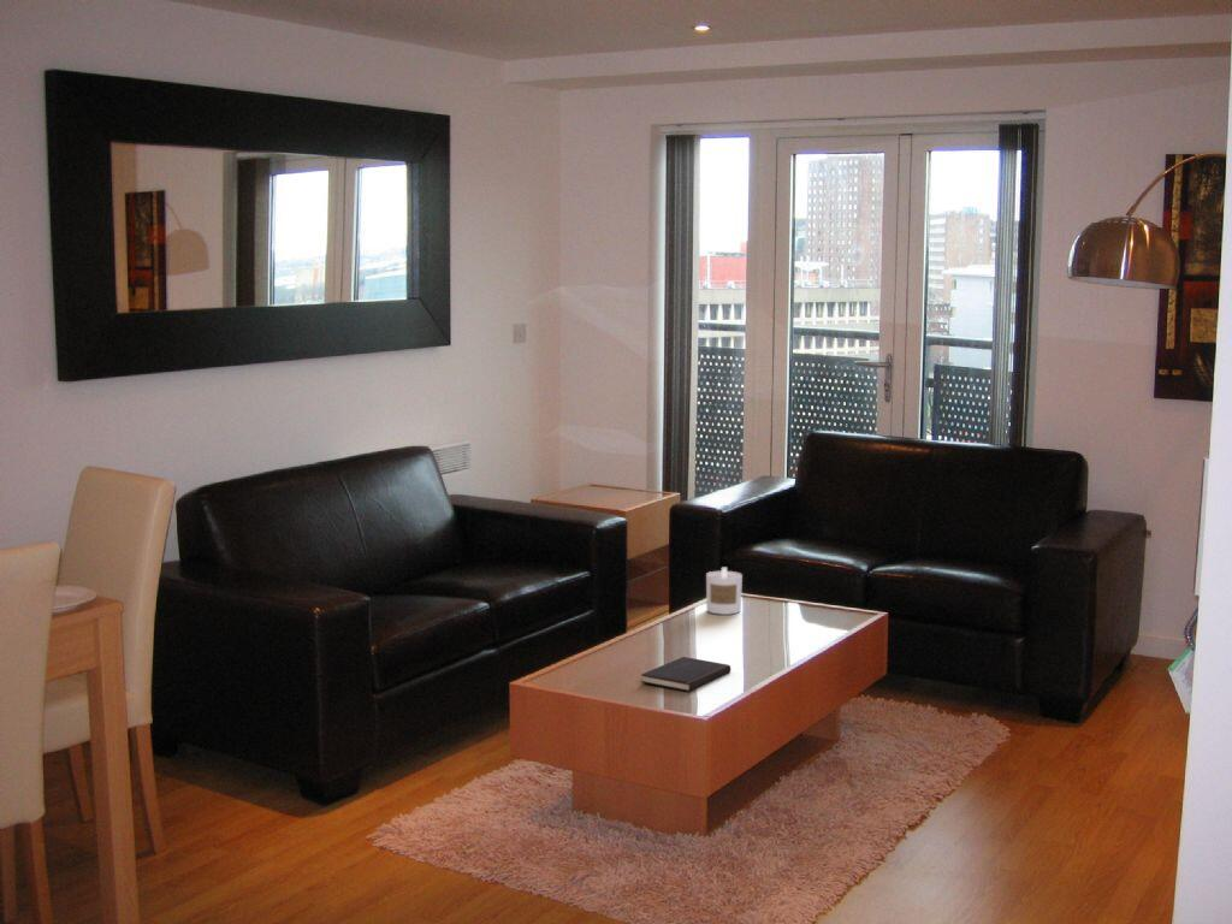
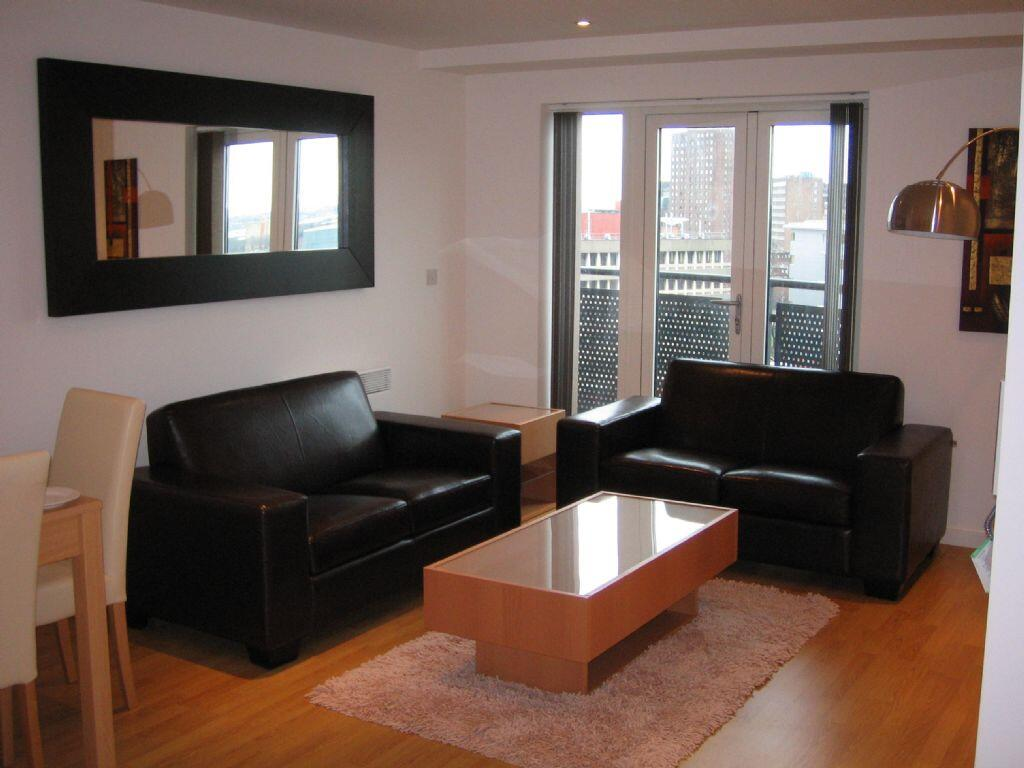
- candle (723, 588)
- hardcover book (686, 673)
